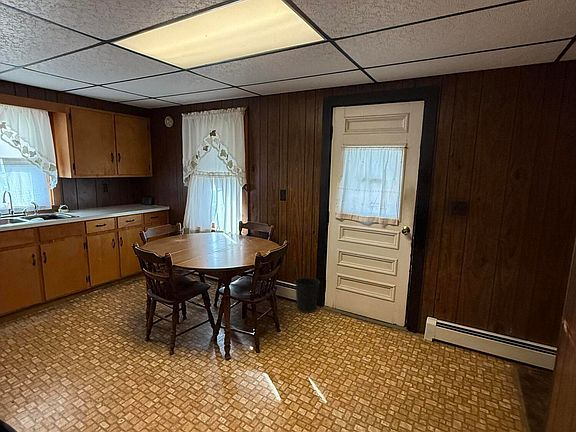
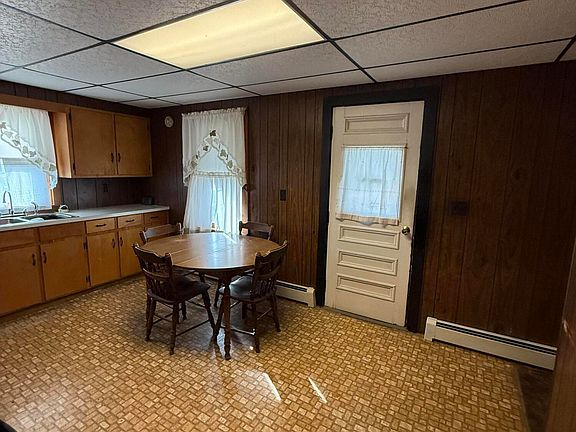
- wastebasket (306, 295)
